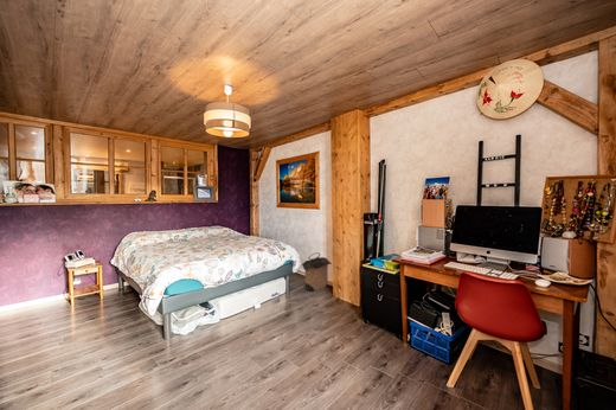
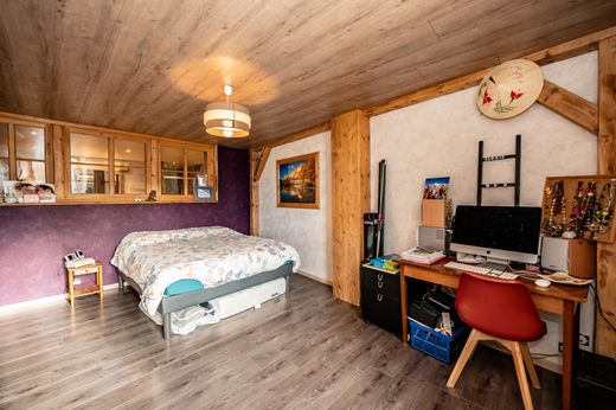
- laundry hamper (316, 269)
